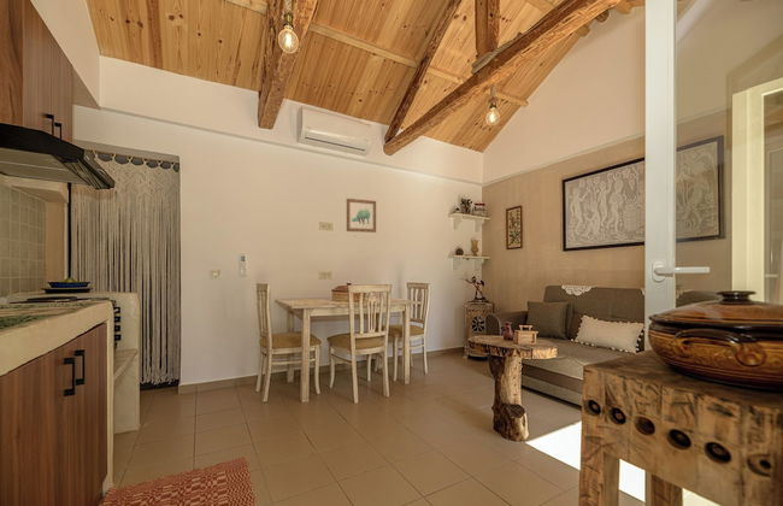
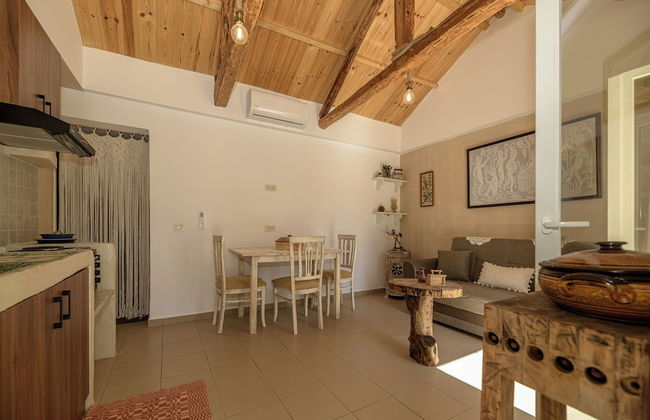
- wall art (361, 216)
